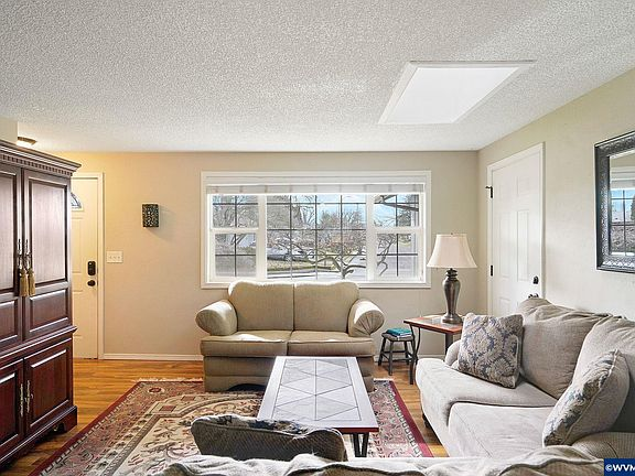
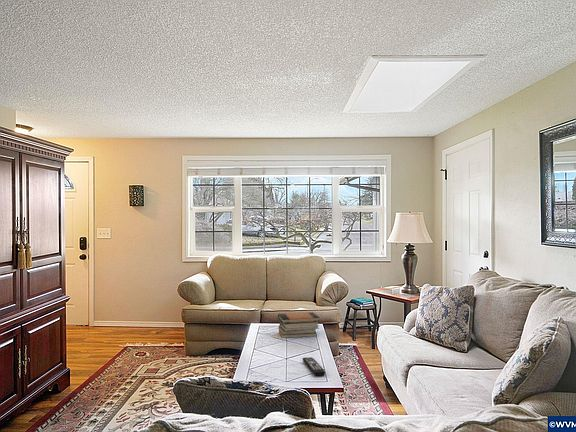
+ book stack (298, 325)
+ remote control (313, 366)
